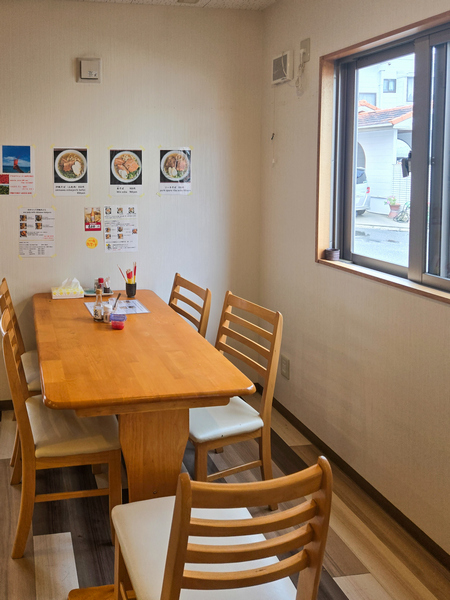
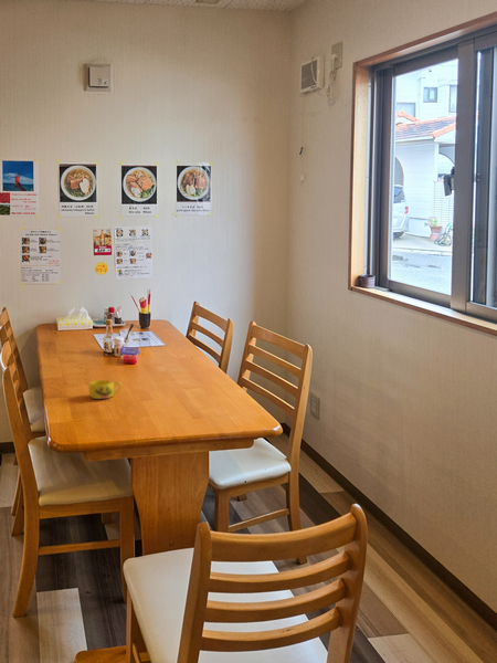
+ cup (105, 389)
